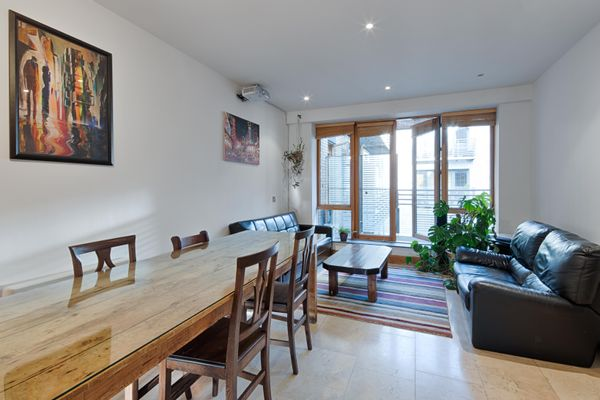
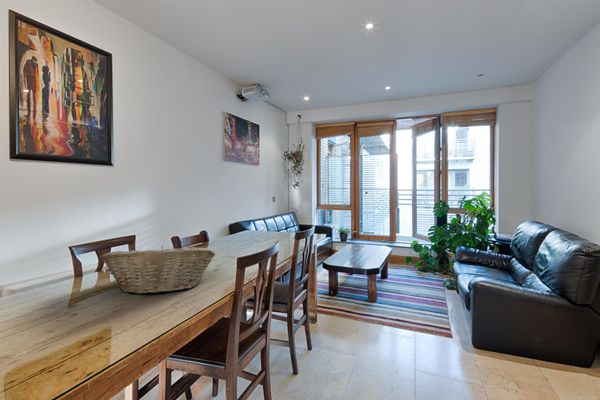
+ fruit basket (161, 264)
